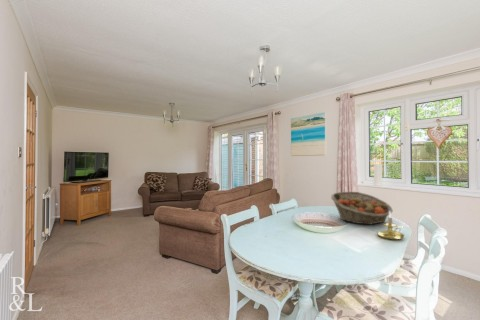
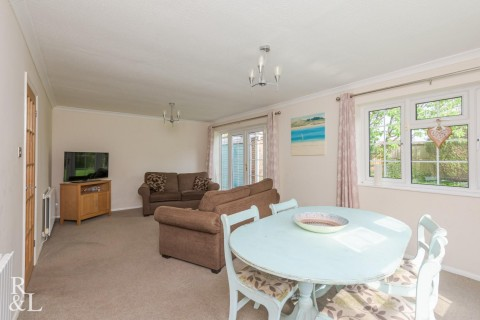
- fruit basket (360, 206)
- candle holder (391, 223)
